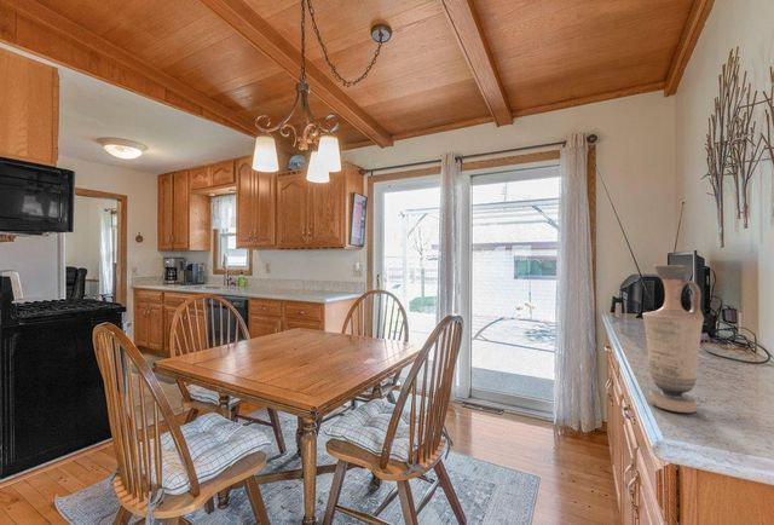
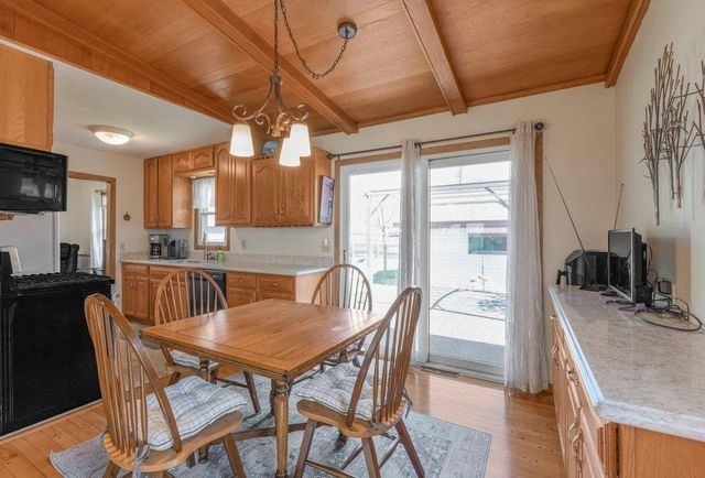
- vase (671, 335)
